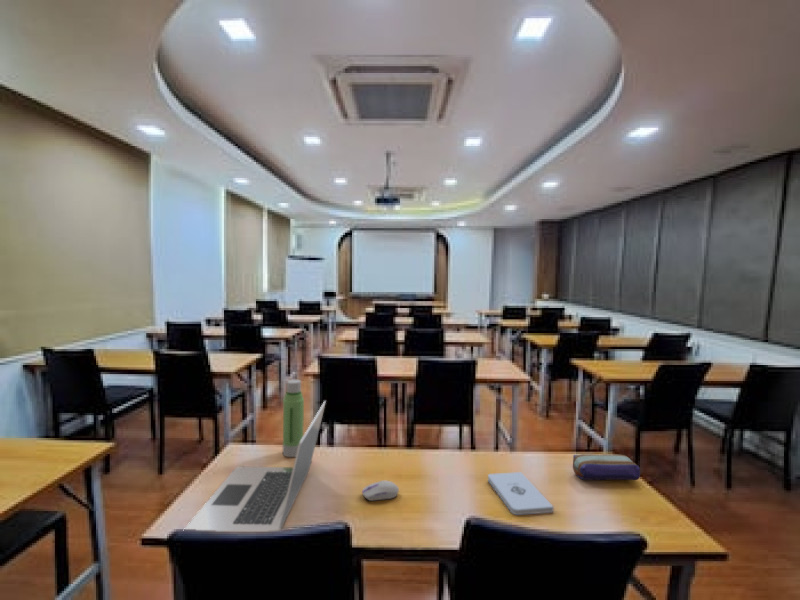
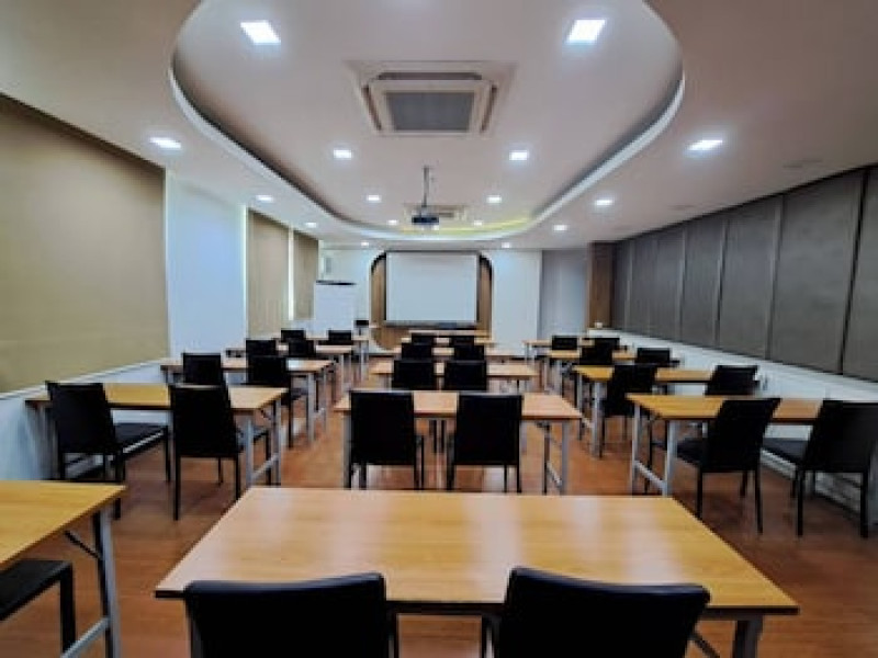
- laptop (263, 467)
- pencil case (606, 467)
- computer mouse (380, 489)
- water bottle (292, 417)
- notepad (517, 491)
